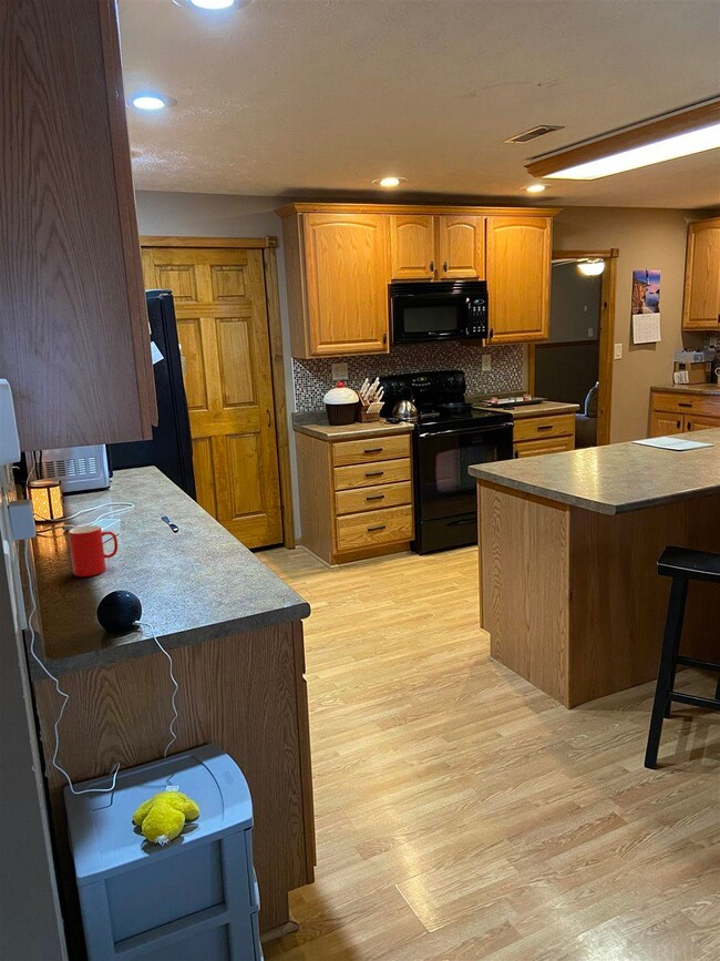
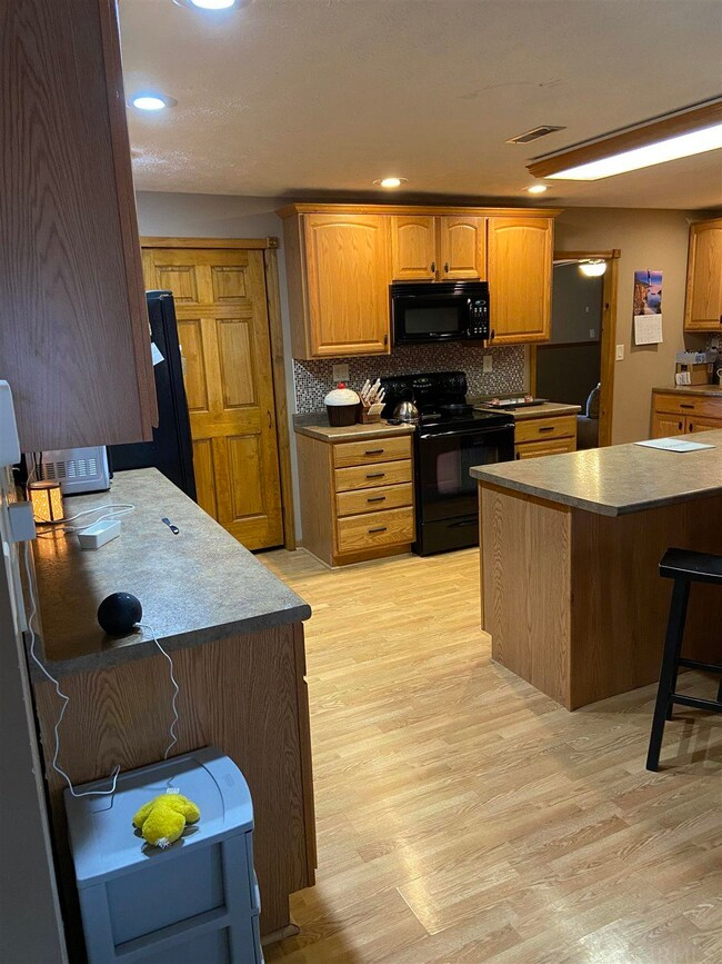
- cup (94, 550)
